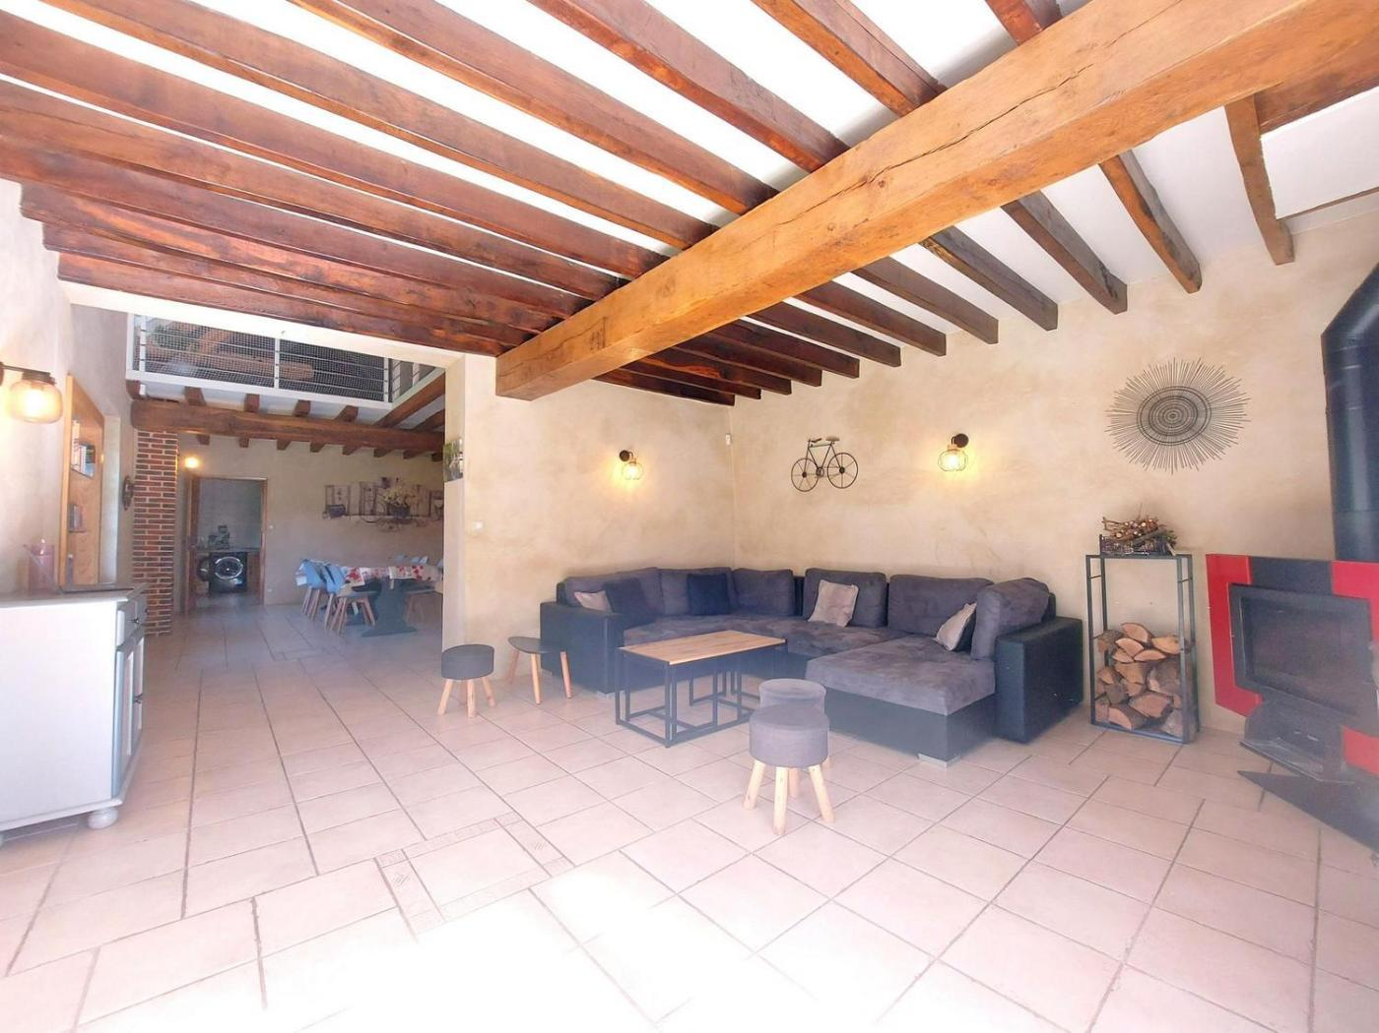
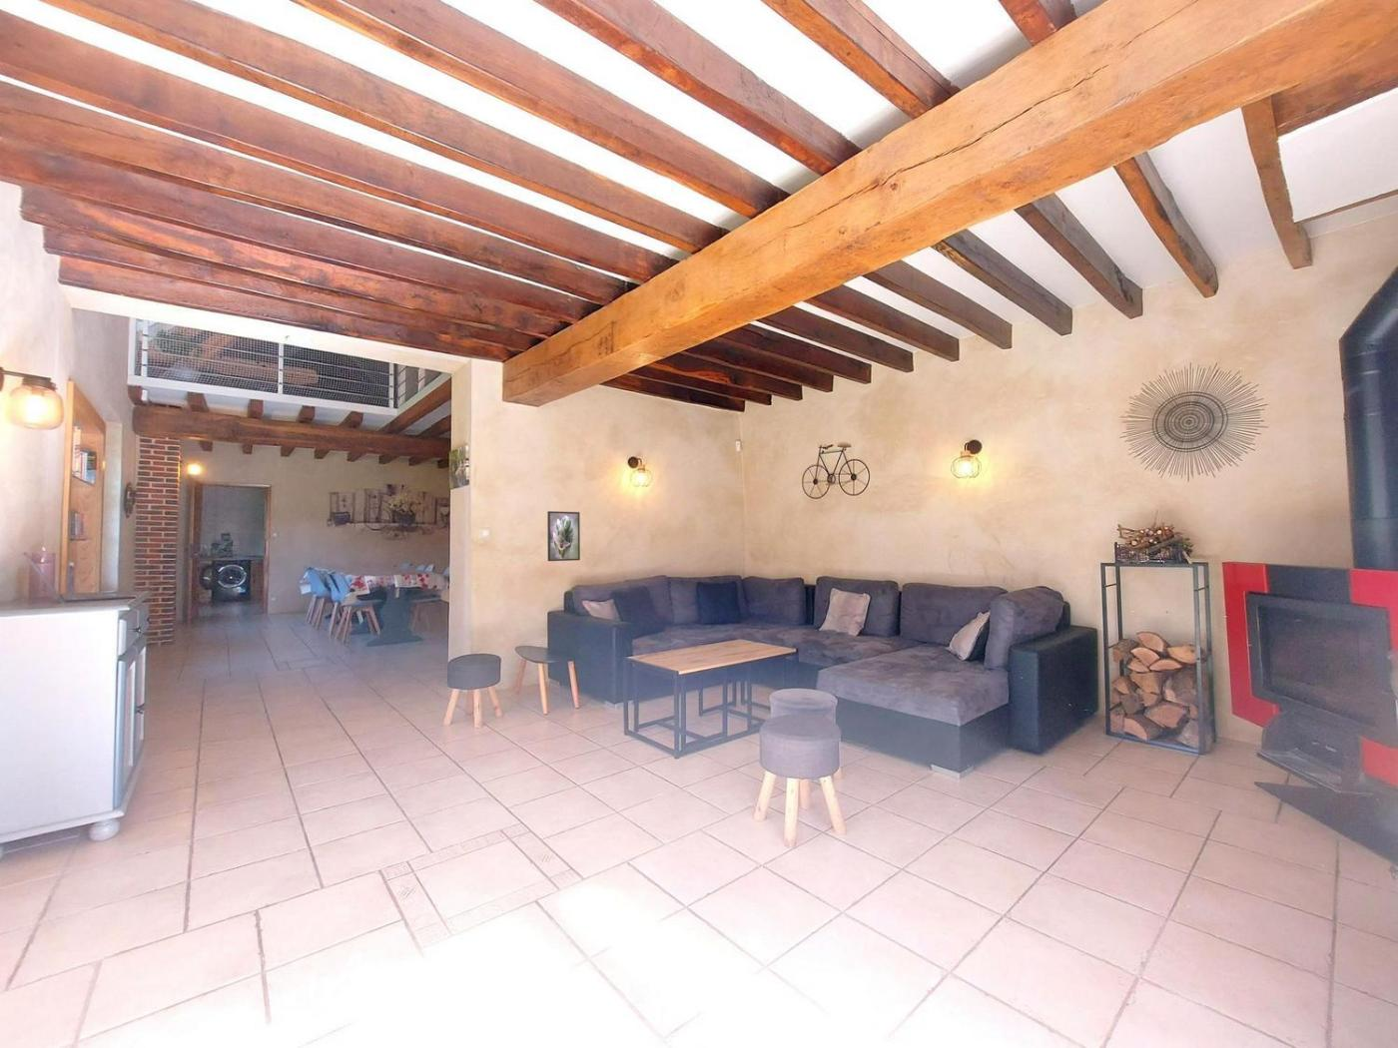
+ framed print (564, 536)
